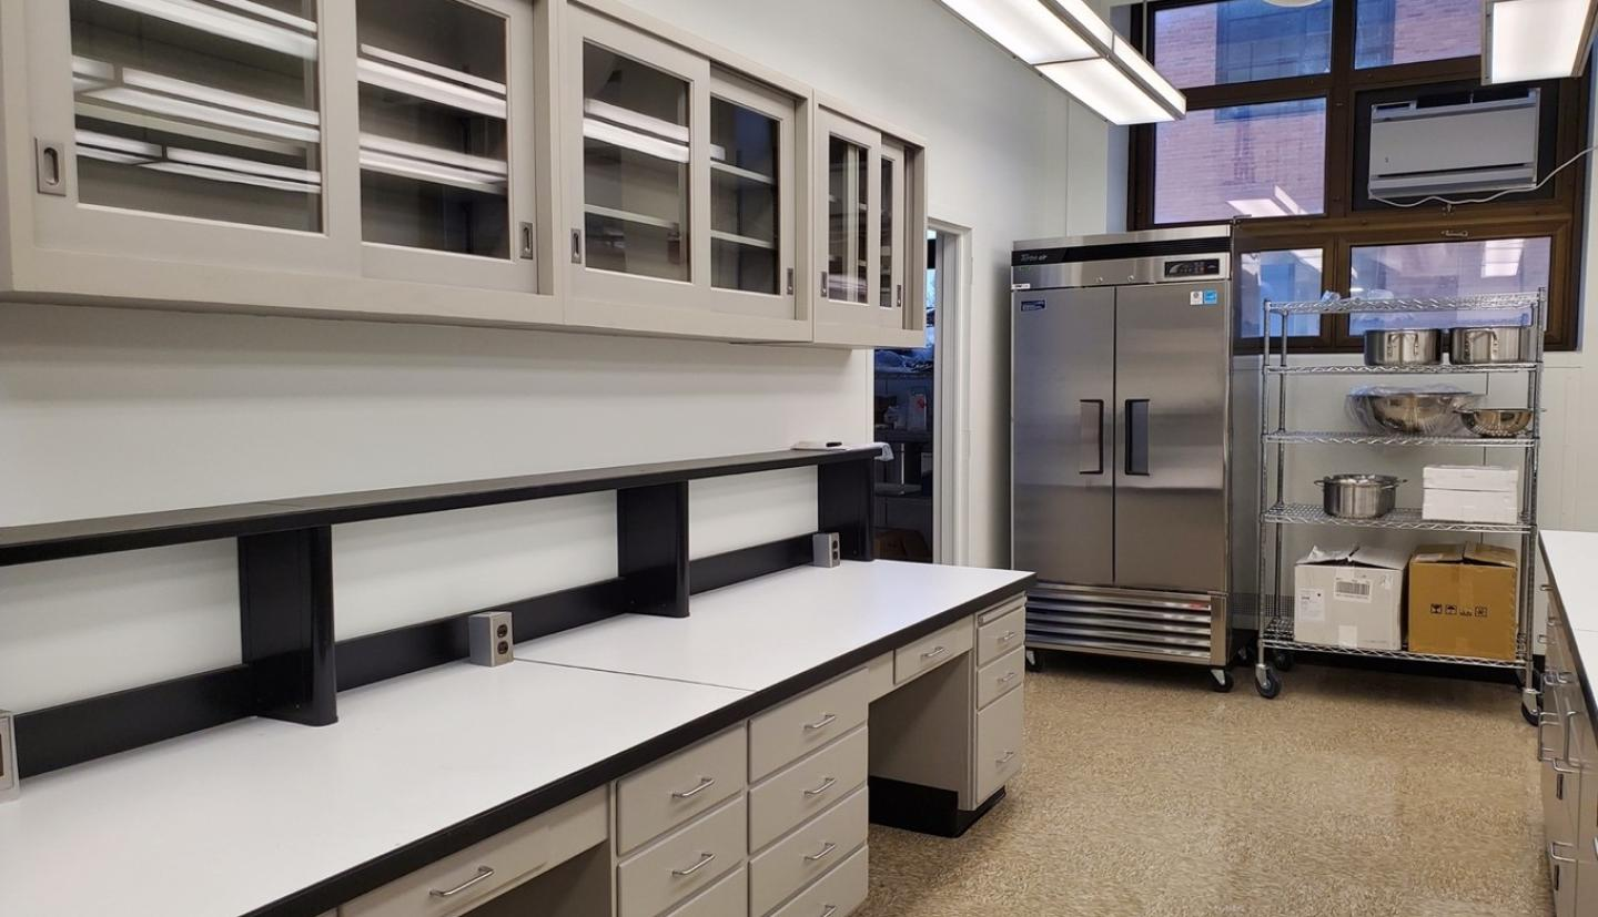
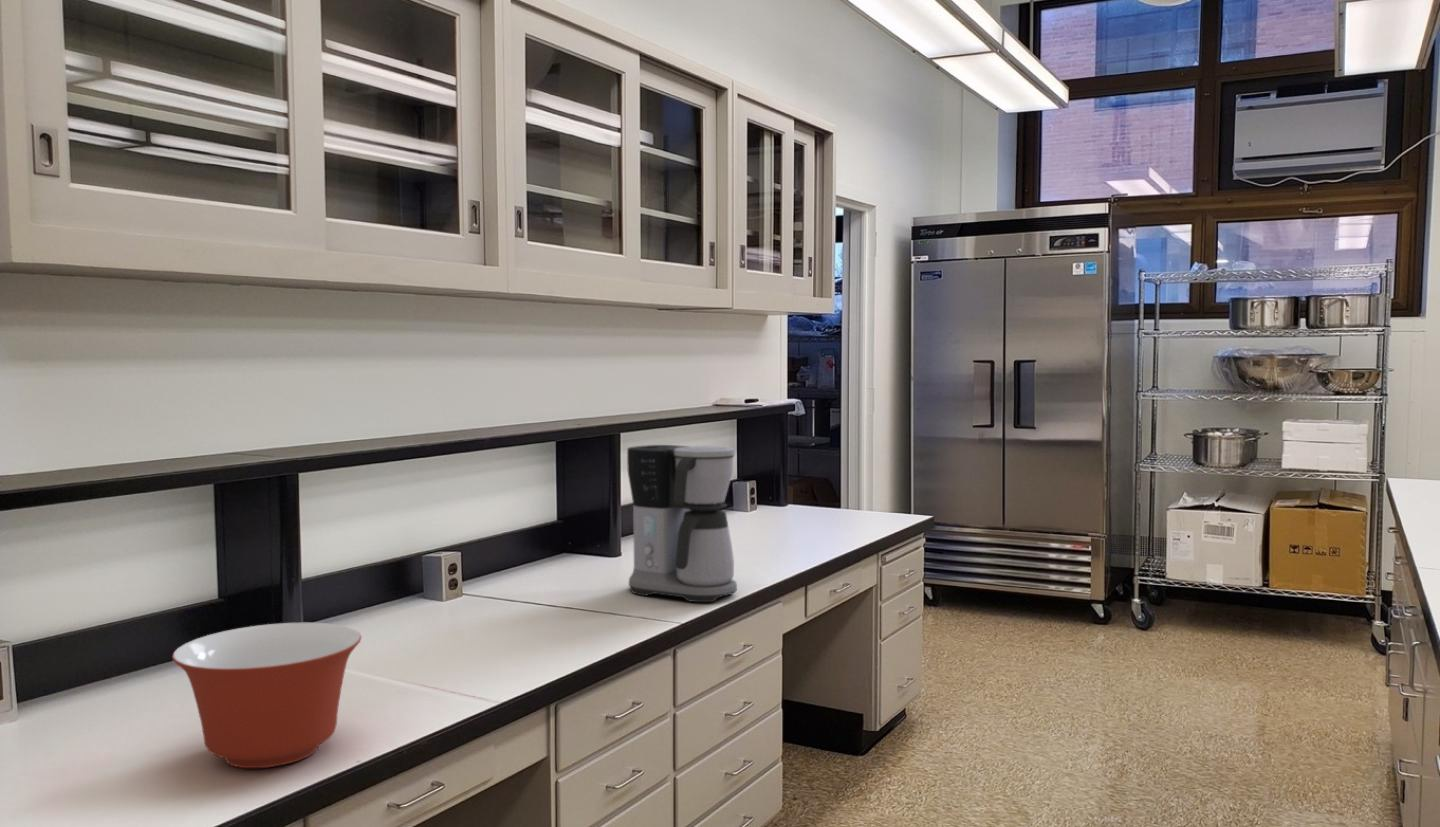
+ mixing bowl (271, 697)
+ coffee maker (677, 520)
